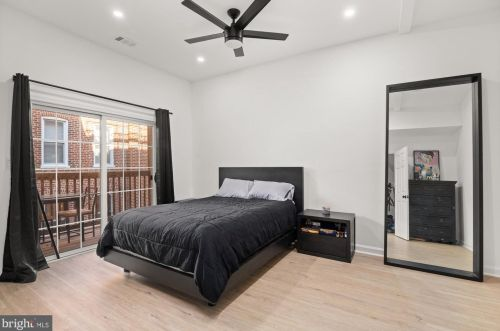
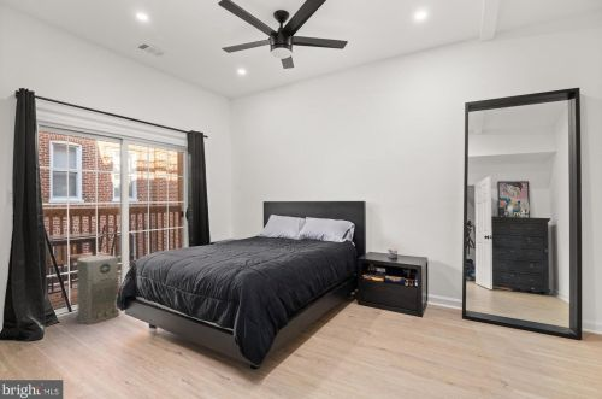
+ air purifier (96, 287)
